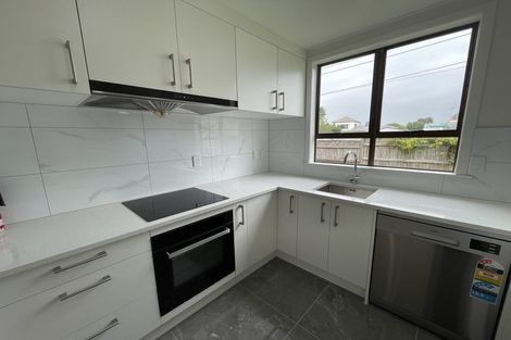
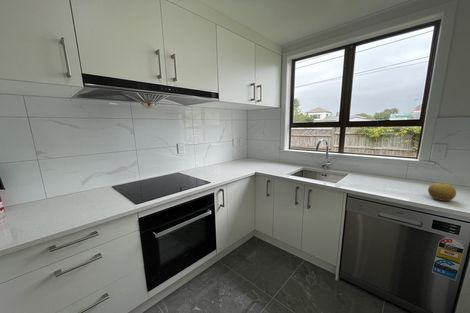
+ fruit (441, 191)
